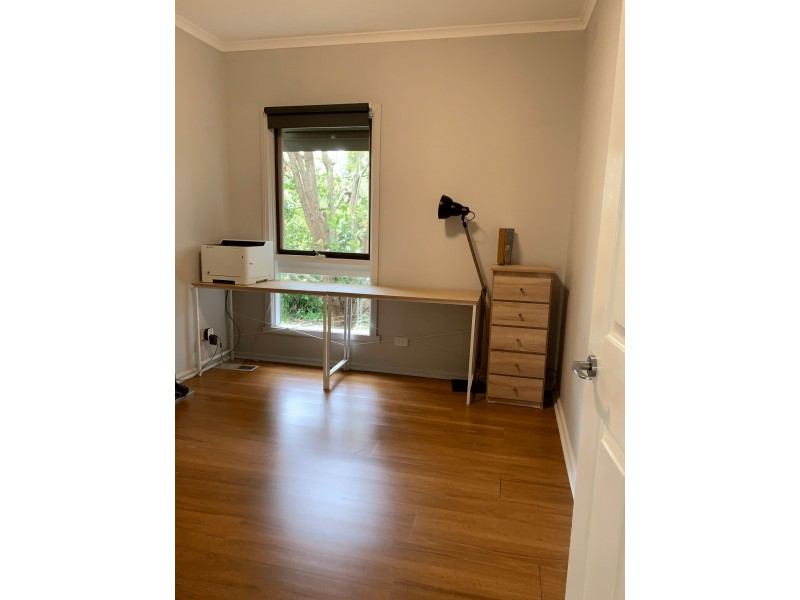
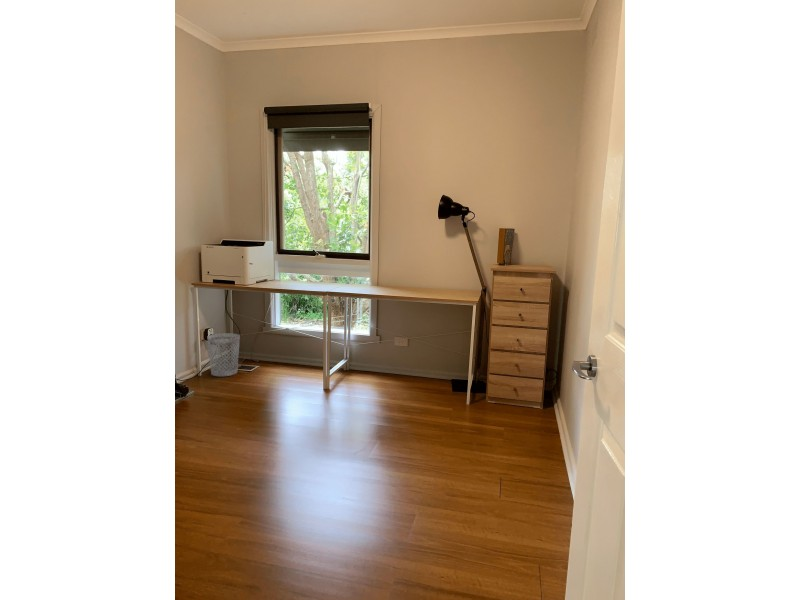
+ wastebasket (224, 354)
